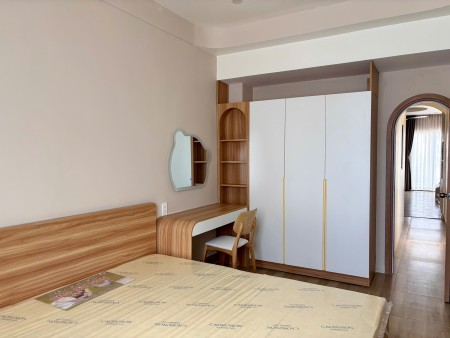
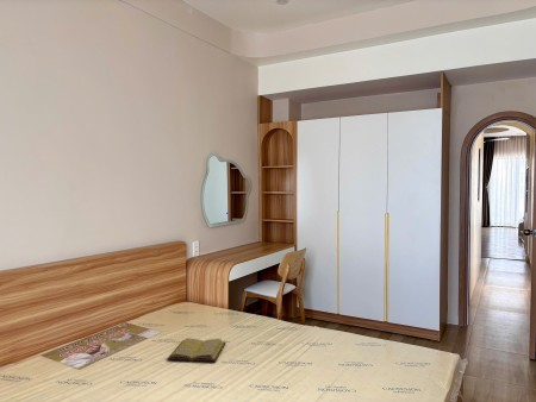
+ diary (198, 348)
